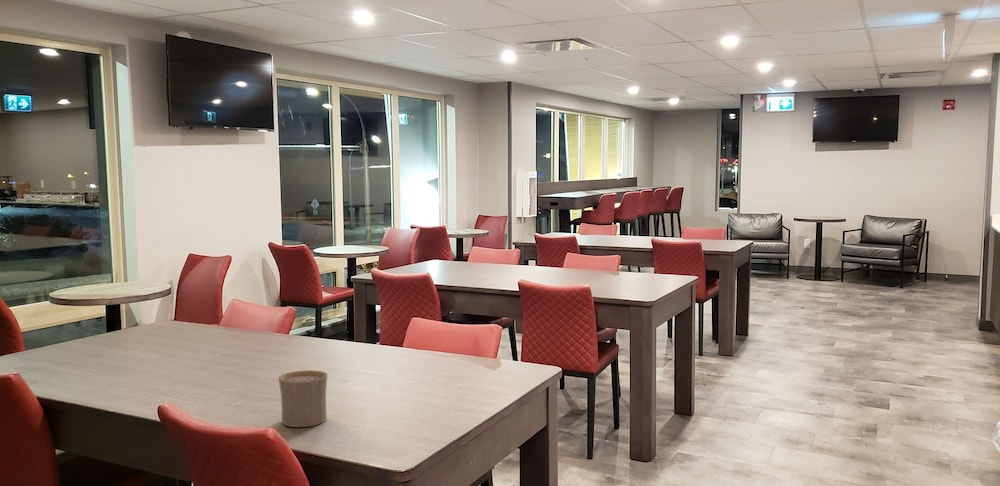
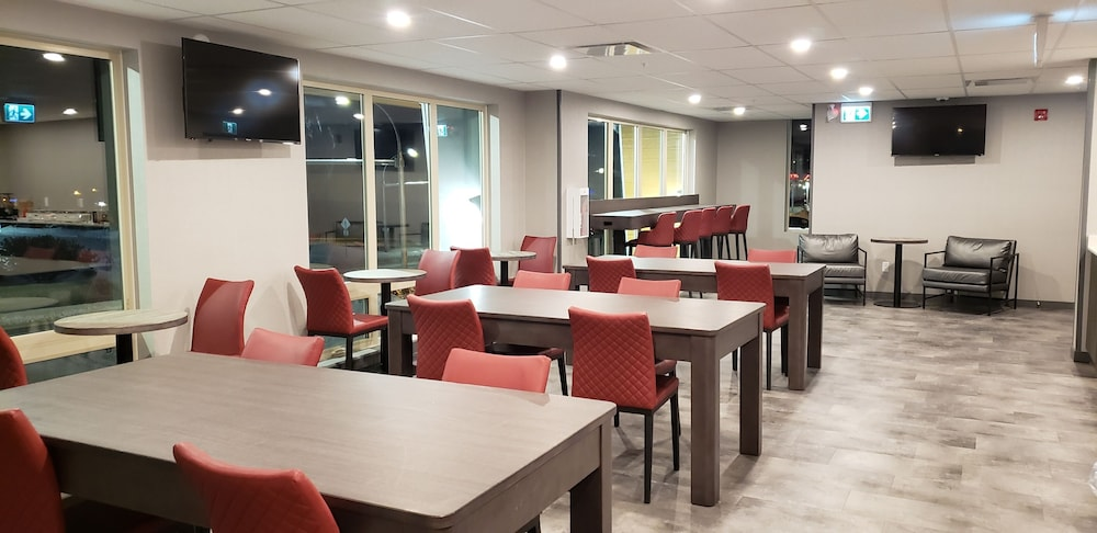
- cup (303, 398)
